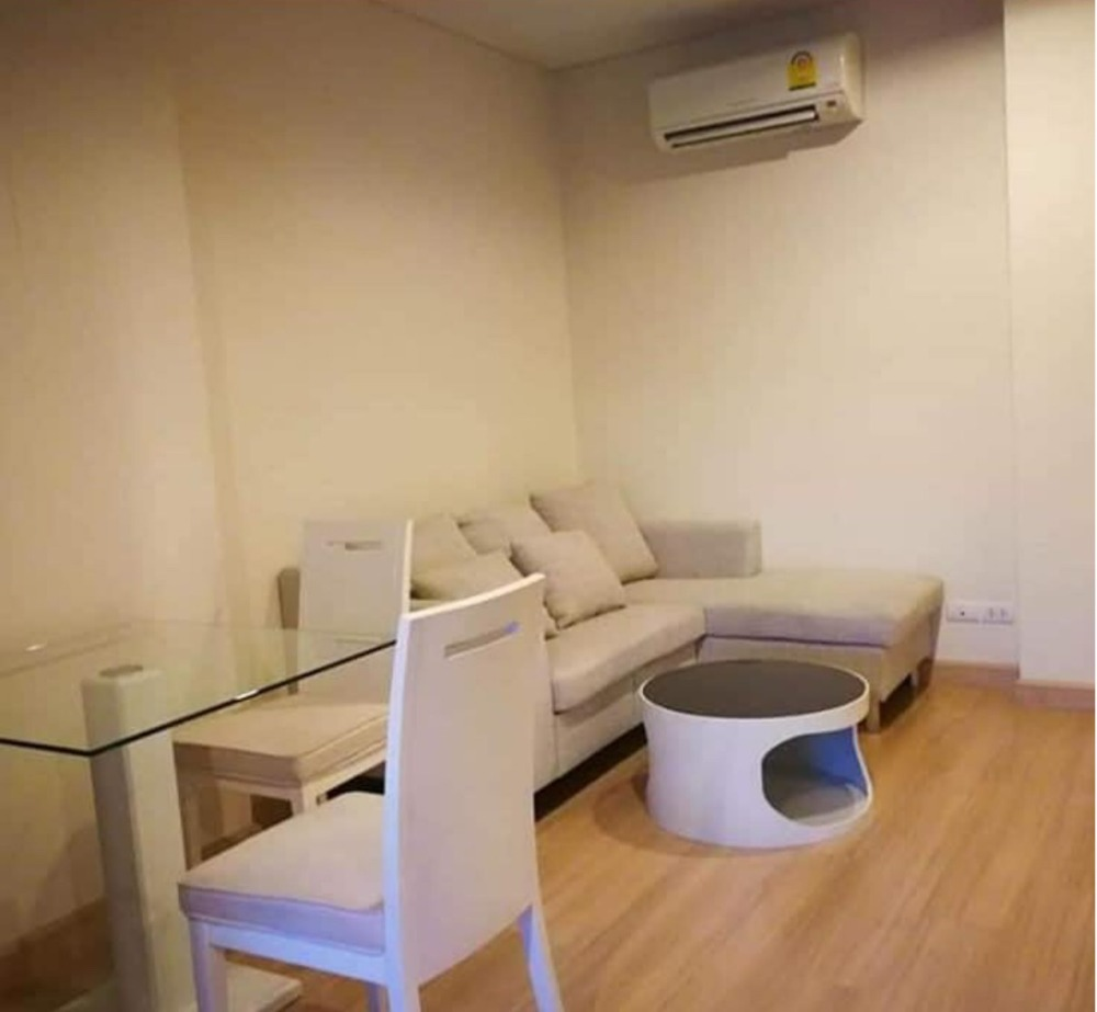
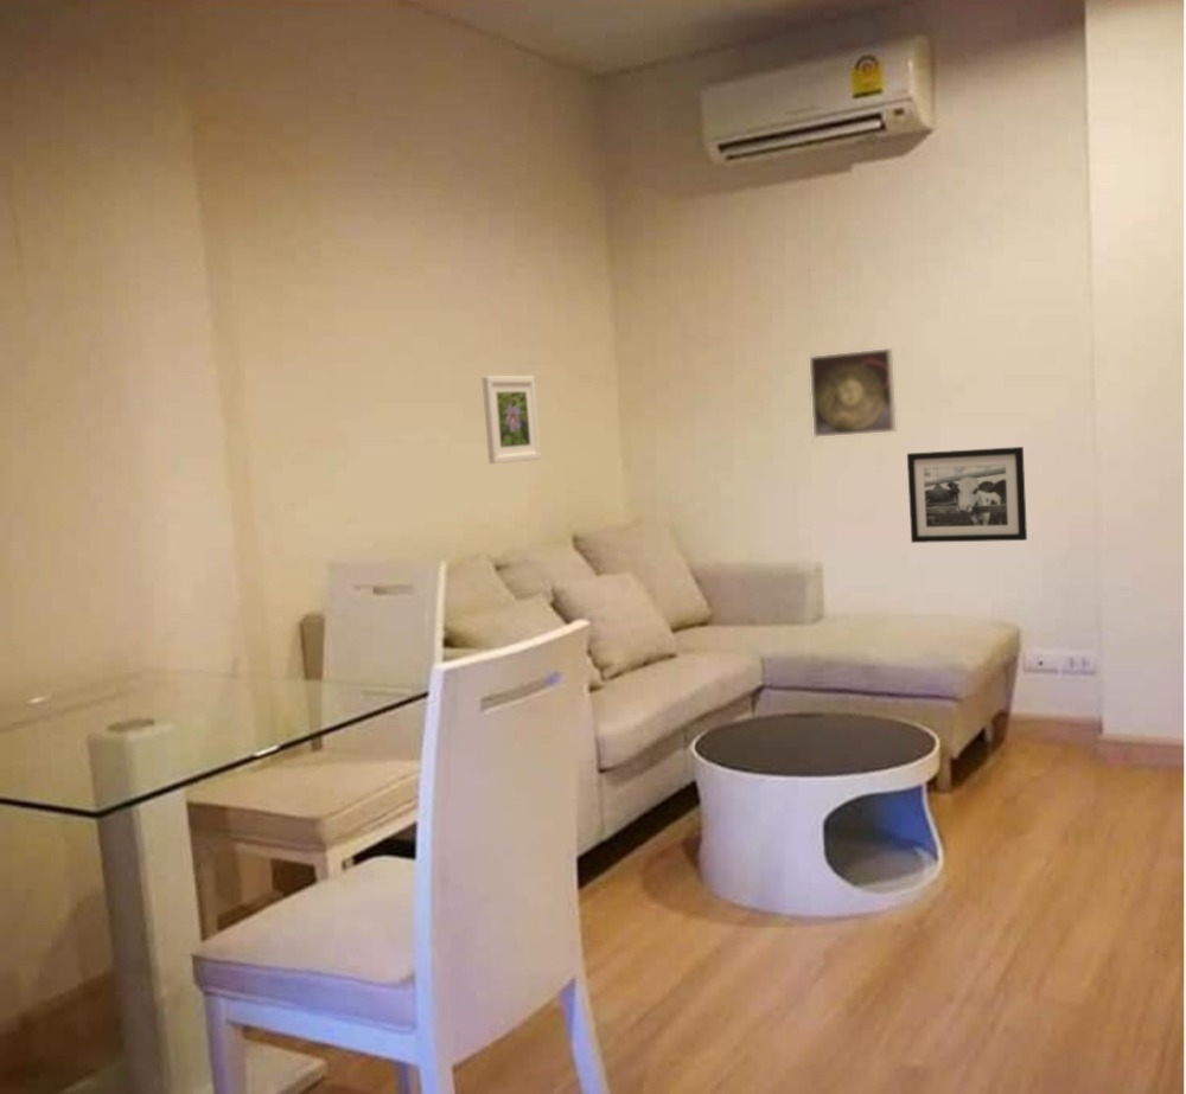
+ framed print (512, 418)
+ picture frame (965, 495)
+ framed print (852, 394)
